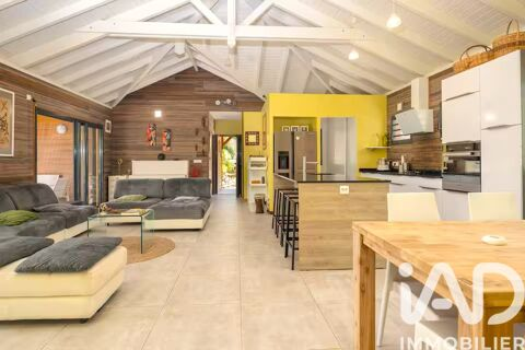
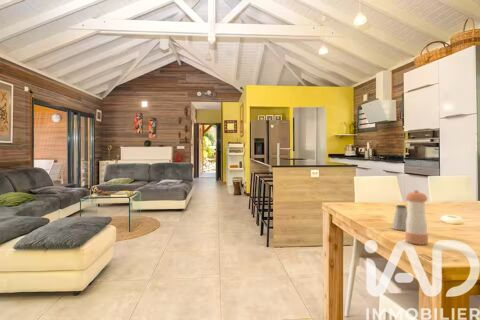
+ saltshaker (401, 217)
+ pepper shaker (416, 216)
